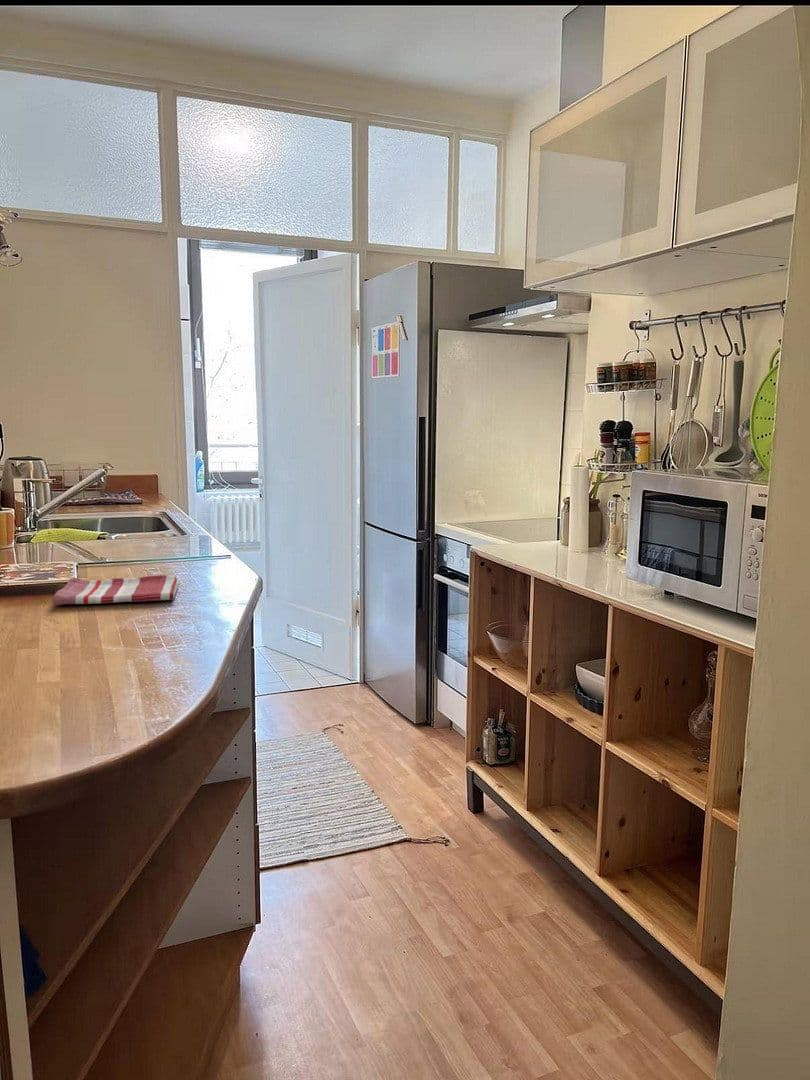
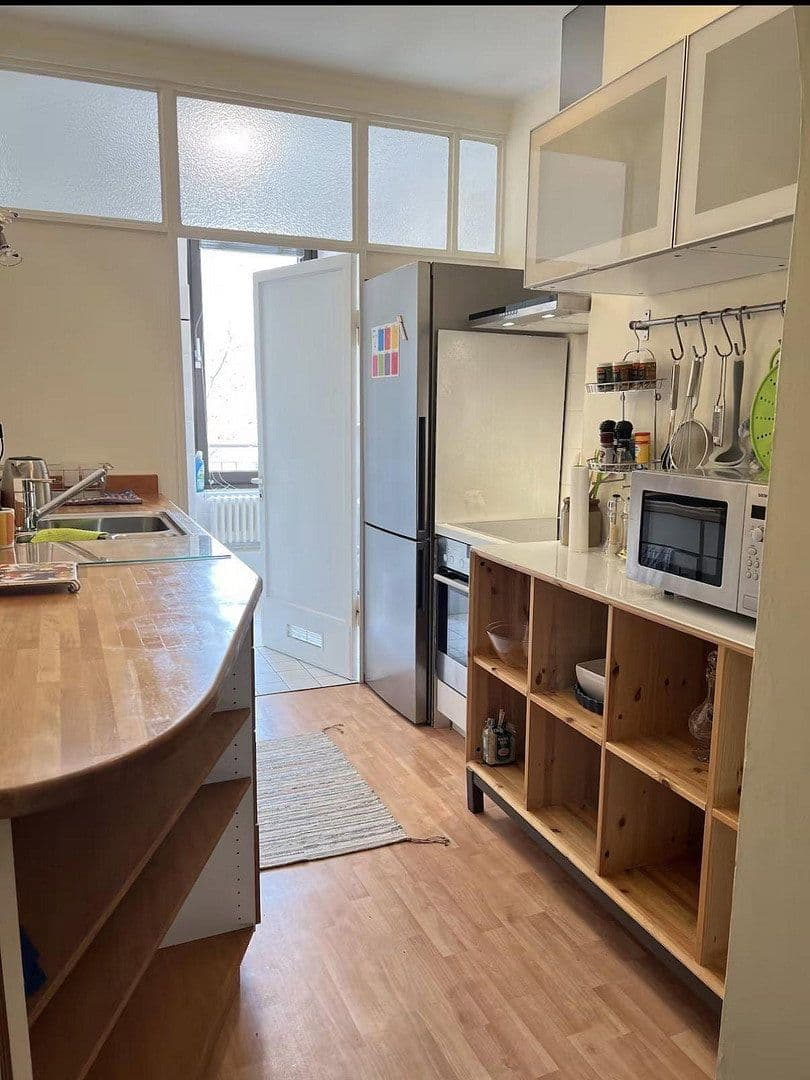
- dish towel (119, 589)
